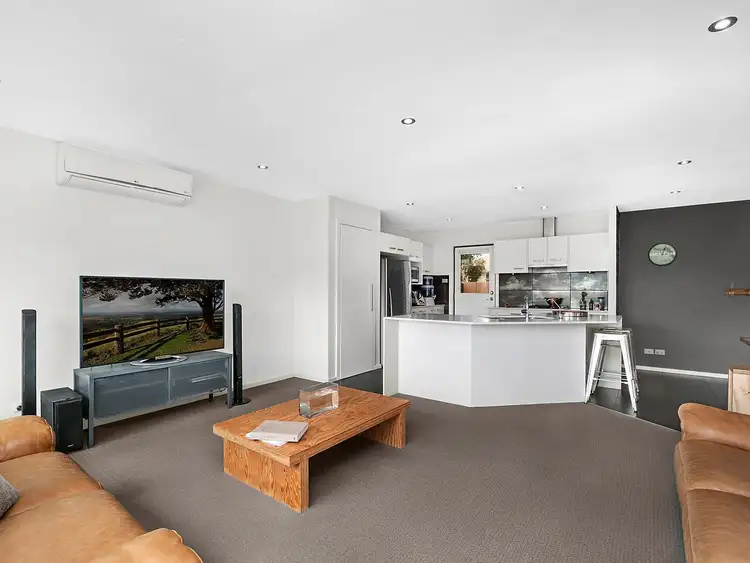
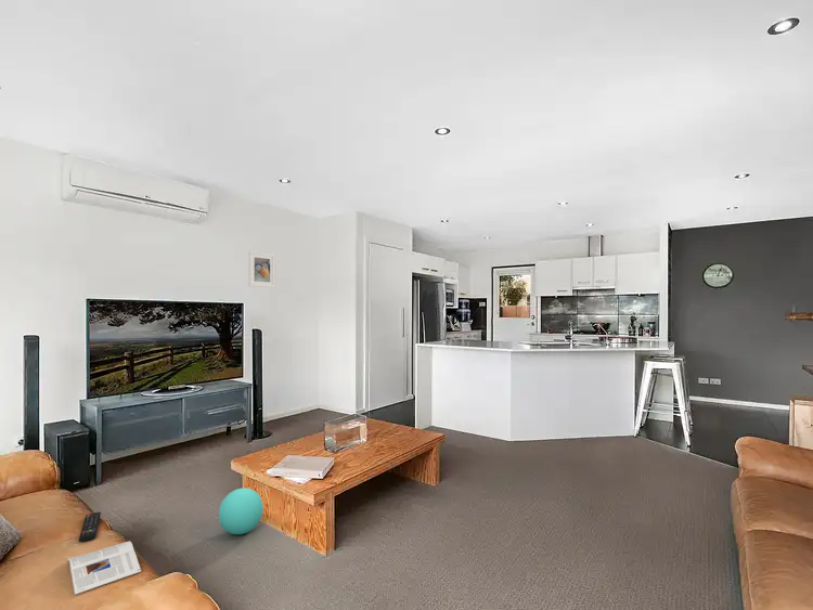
+ magazine (103, 561)
+ remote control (90, 525)
+ ball (241, 510)
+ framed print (261, 270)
